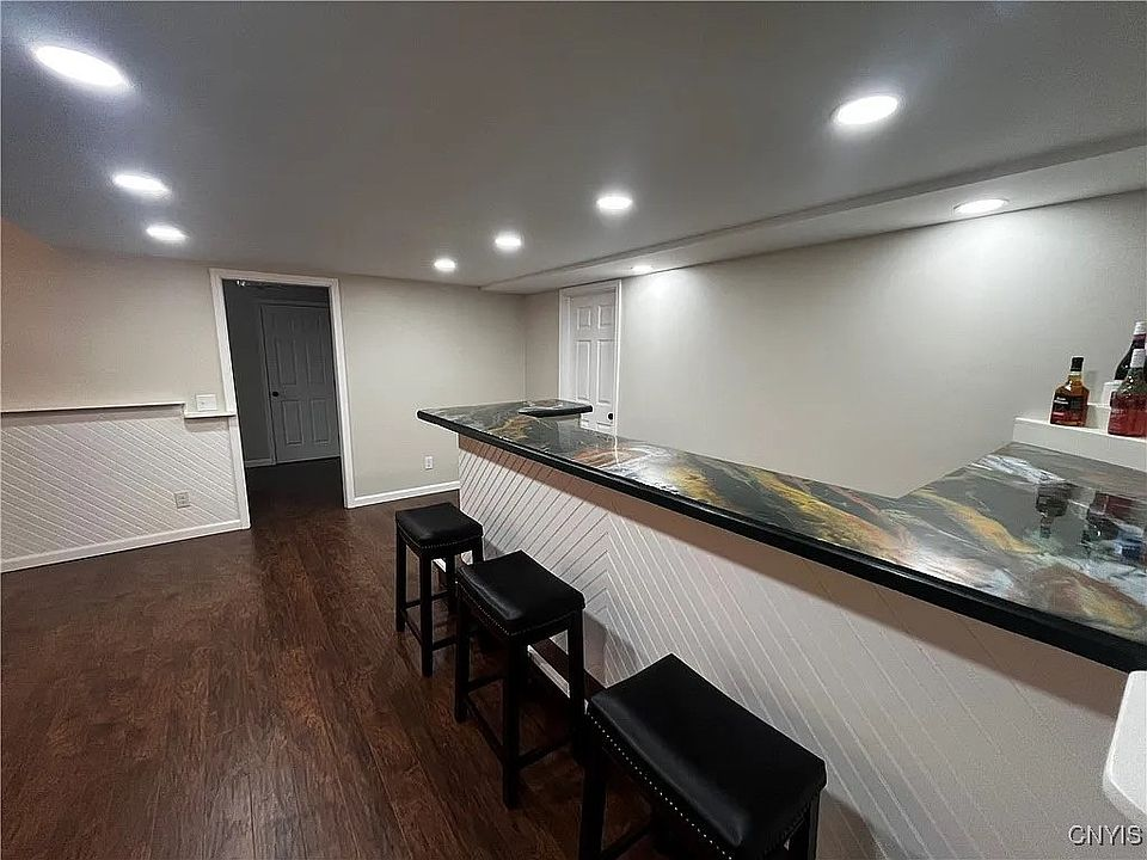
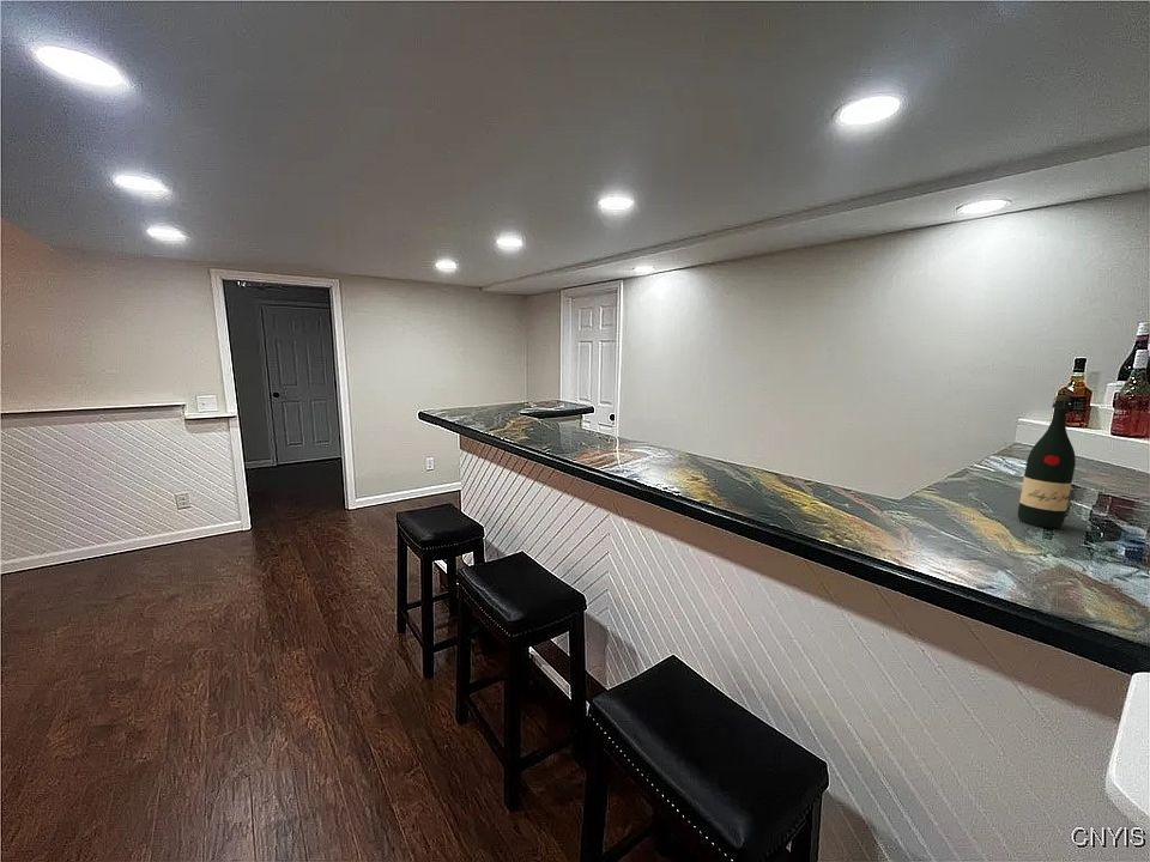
+ wine bottle (1051, 460)
